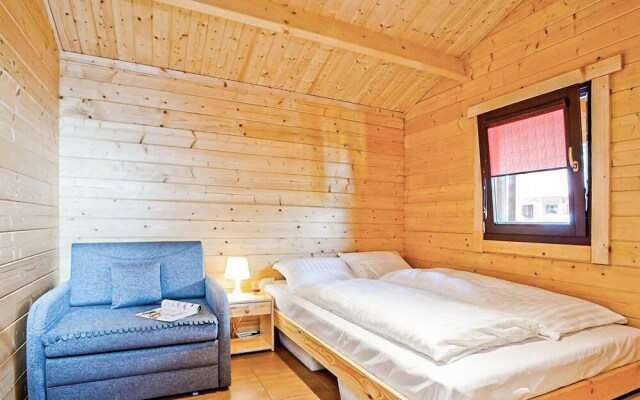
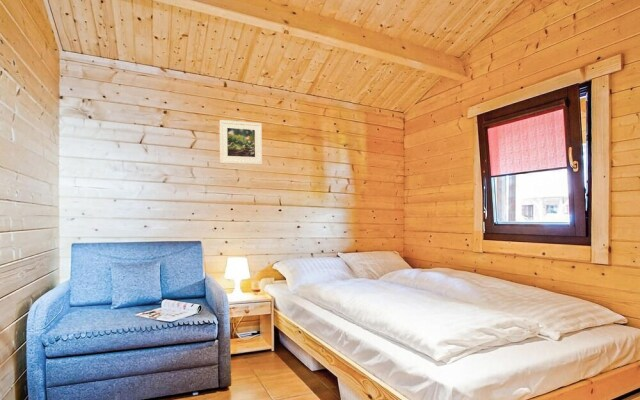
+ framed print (241, 142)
